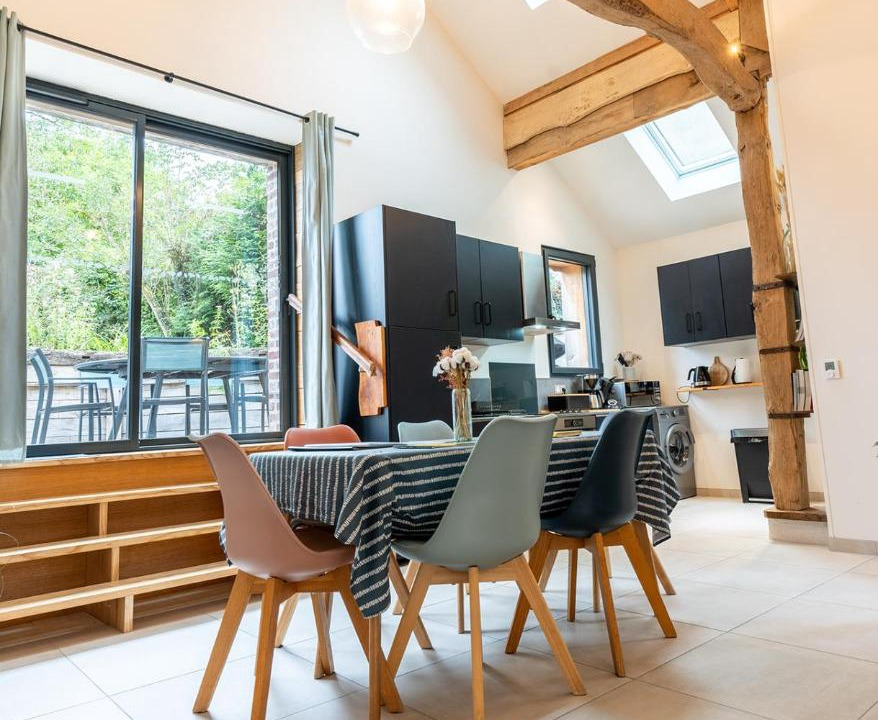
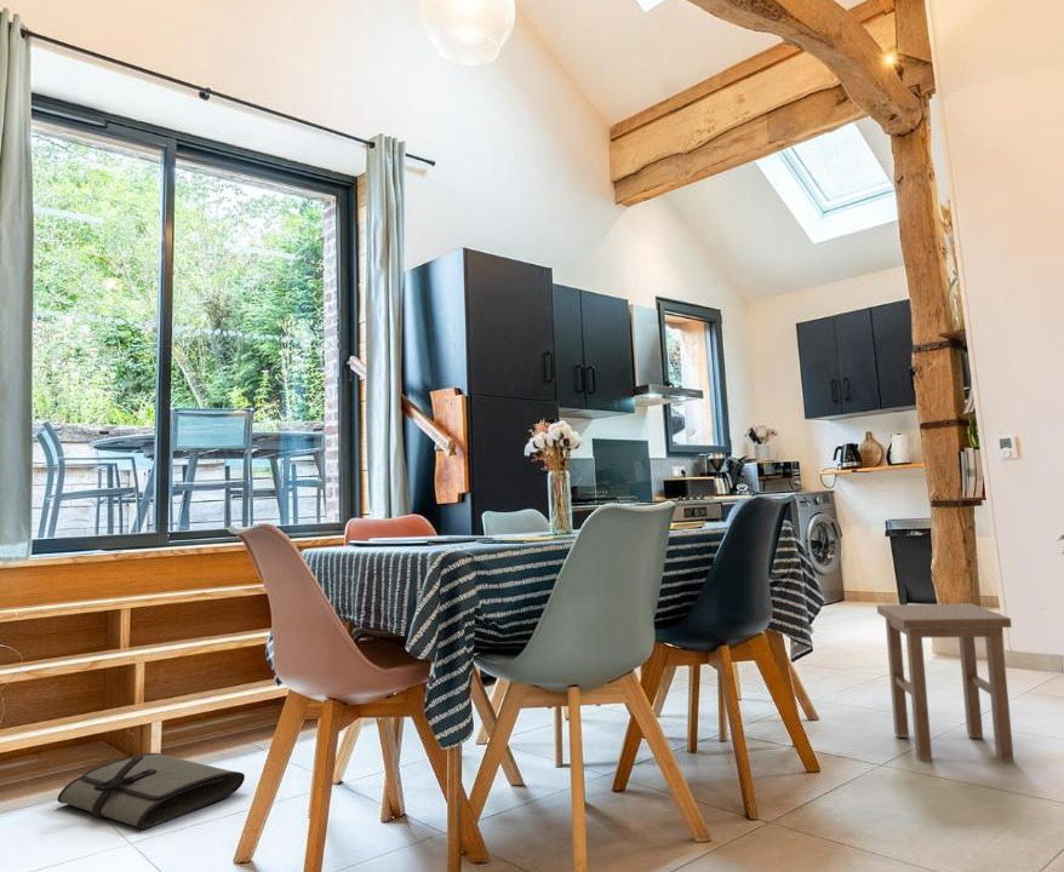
+ tool roll (151, 775)
+ stool (962, 678)
